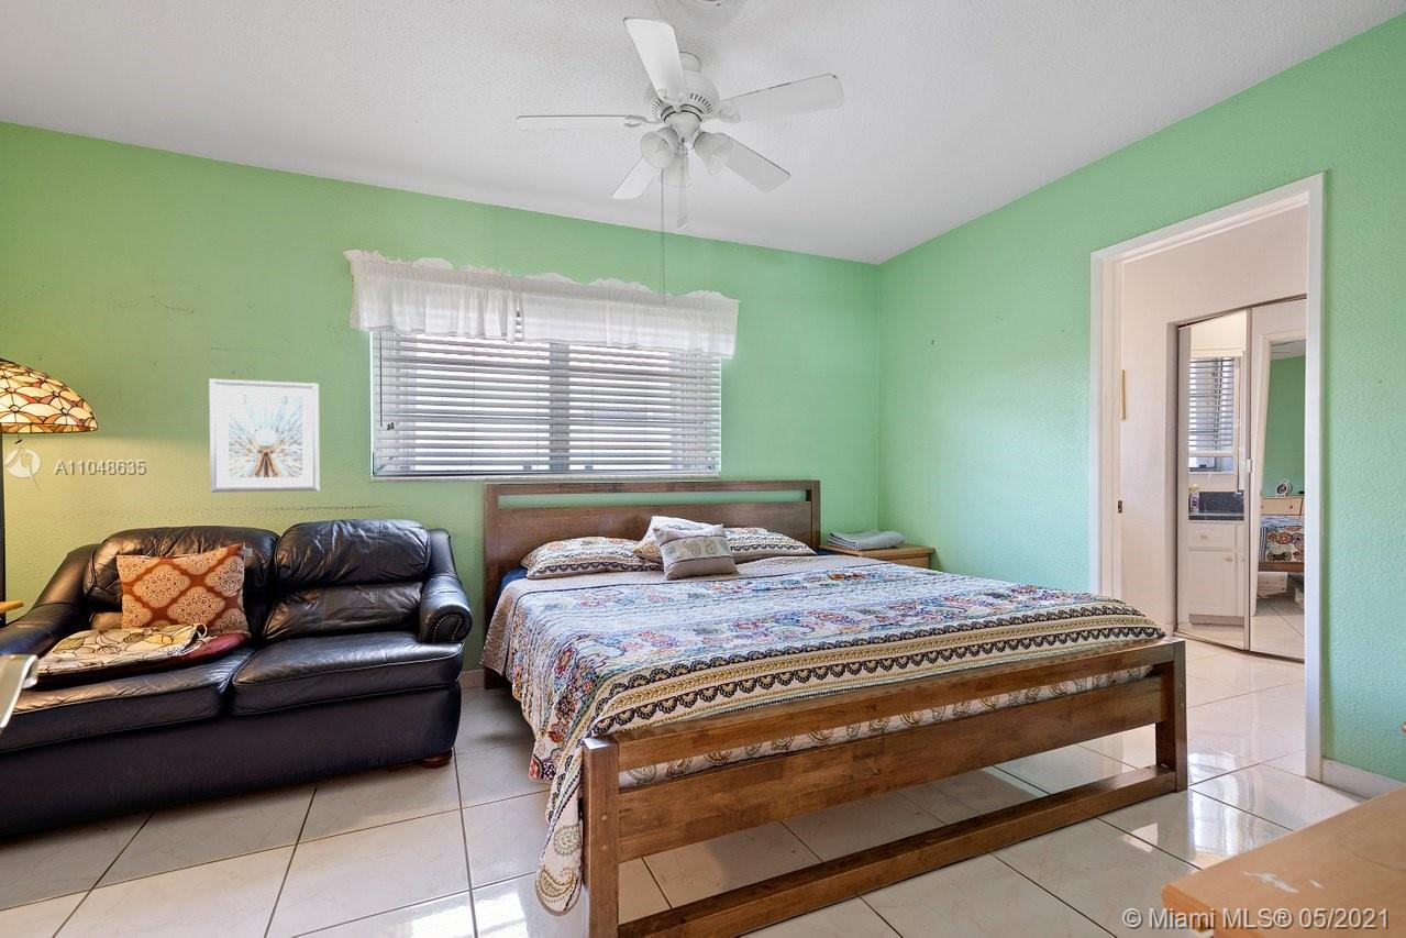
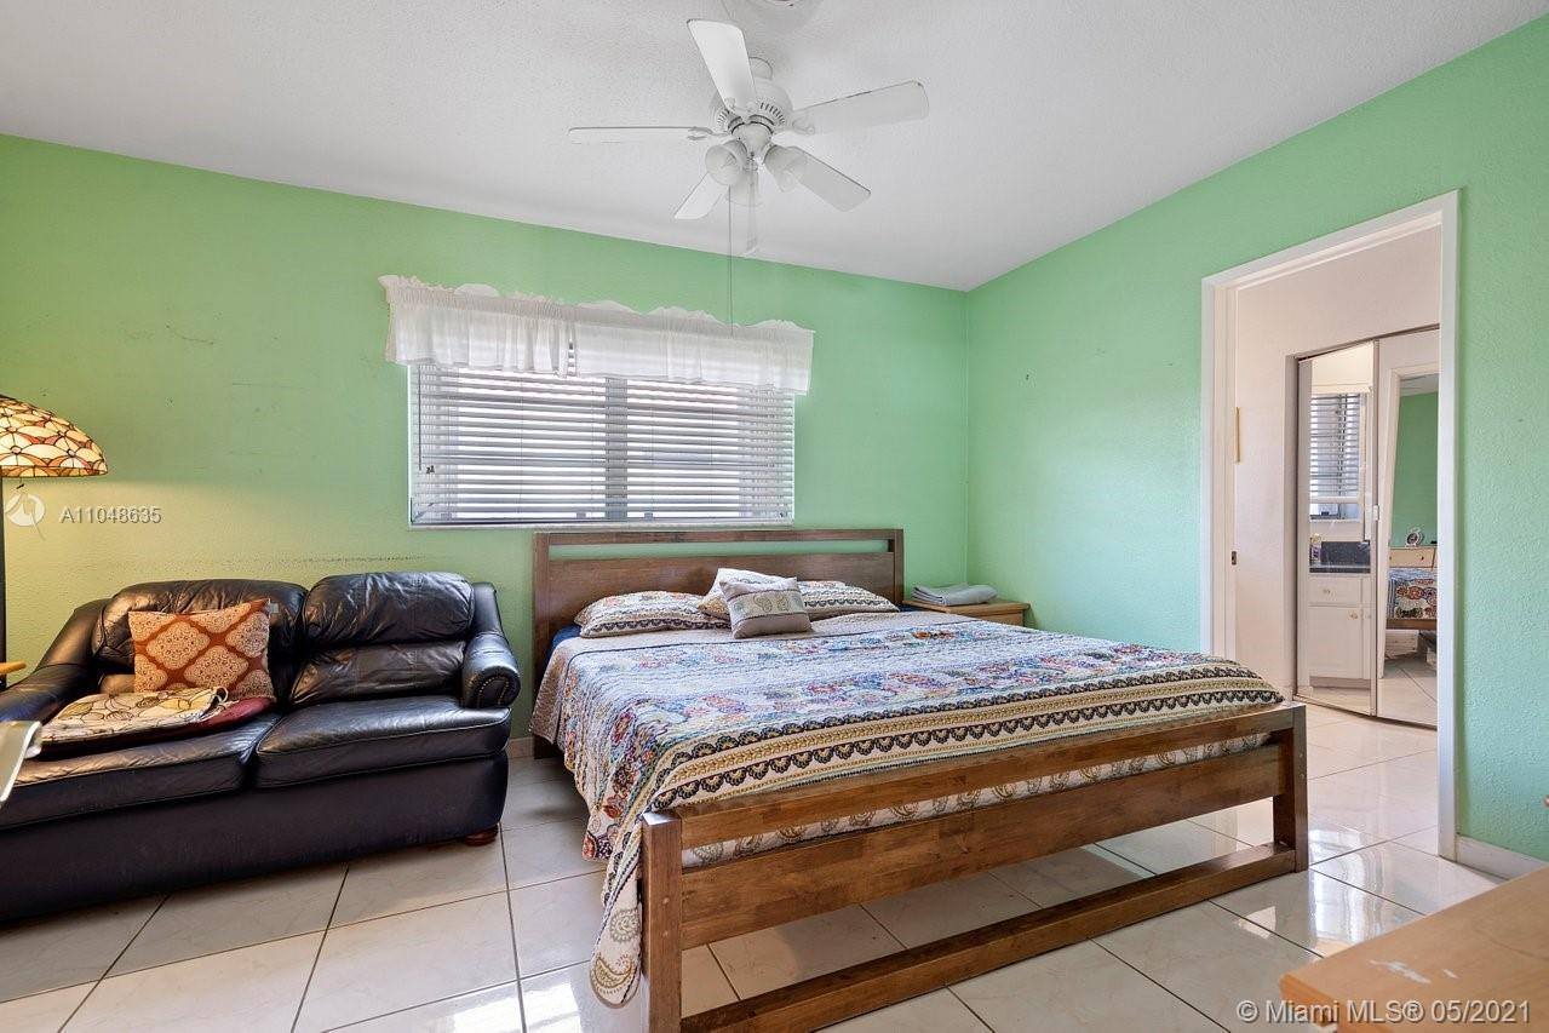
- picture frame (266, 435)
